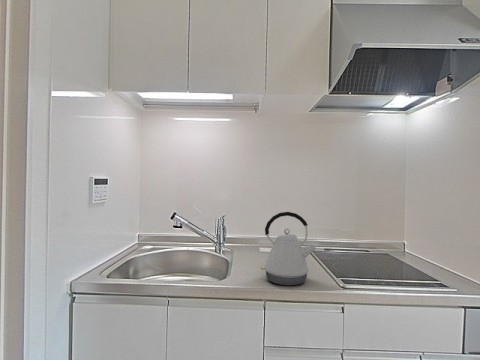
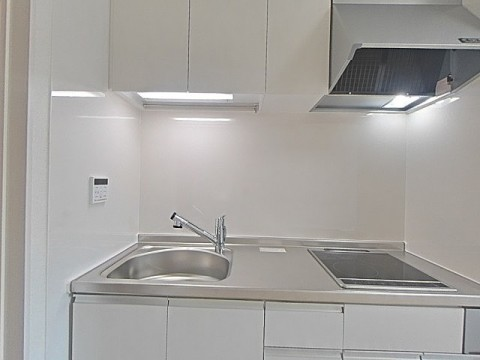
- kettle (288, 246)
